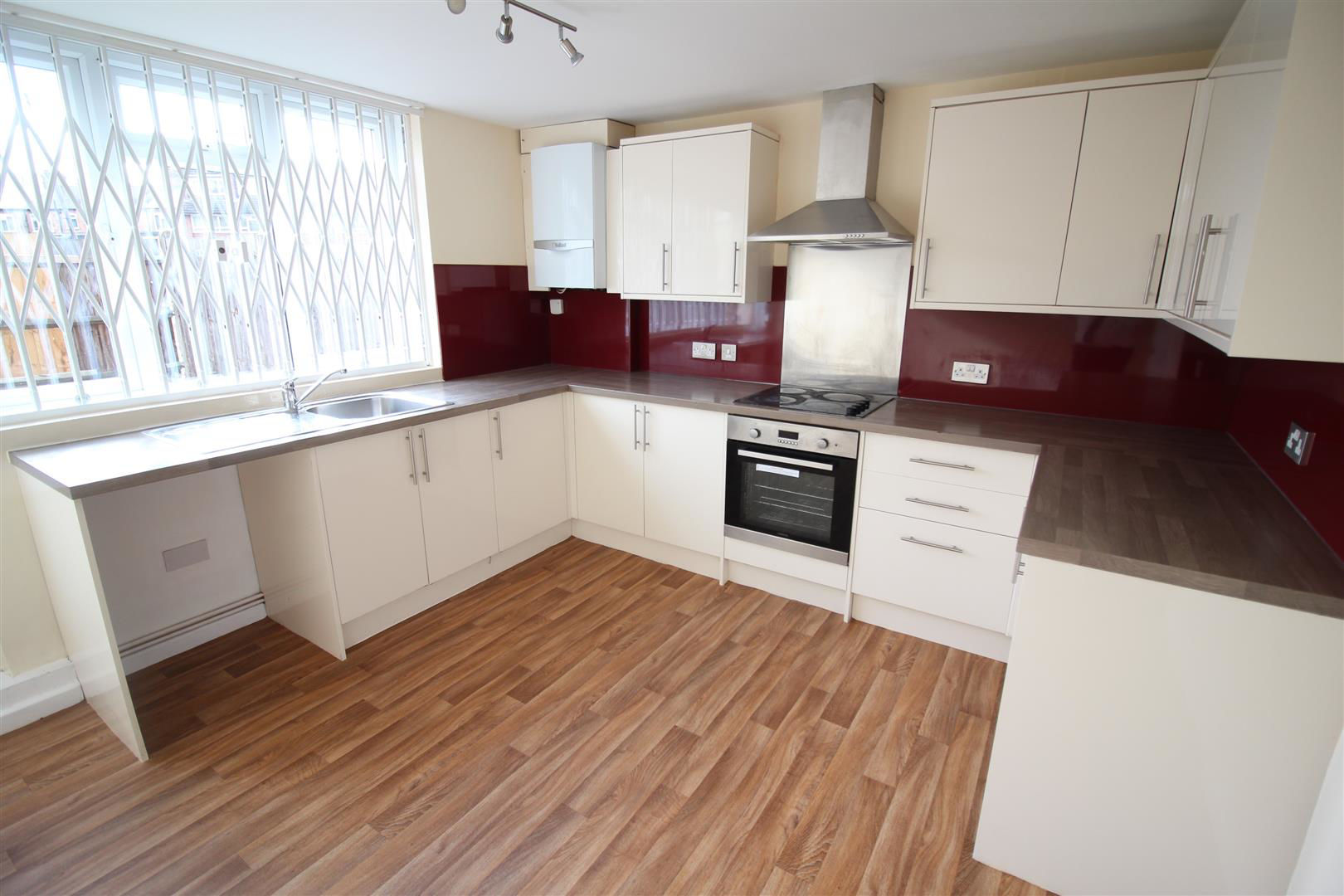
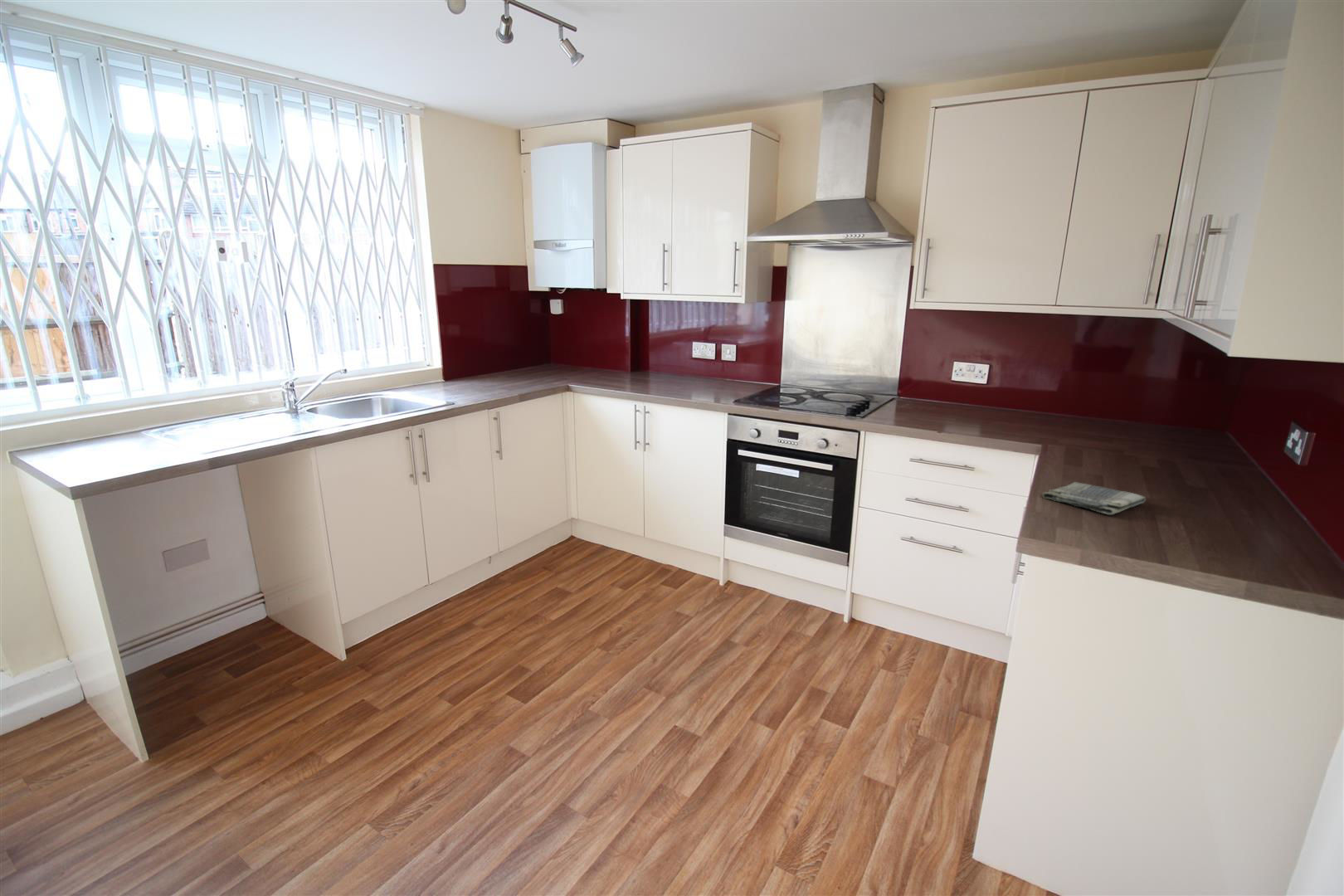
+ dish towel (1093, 495)
